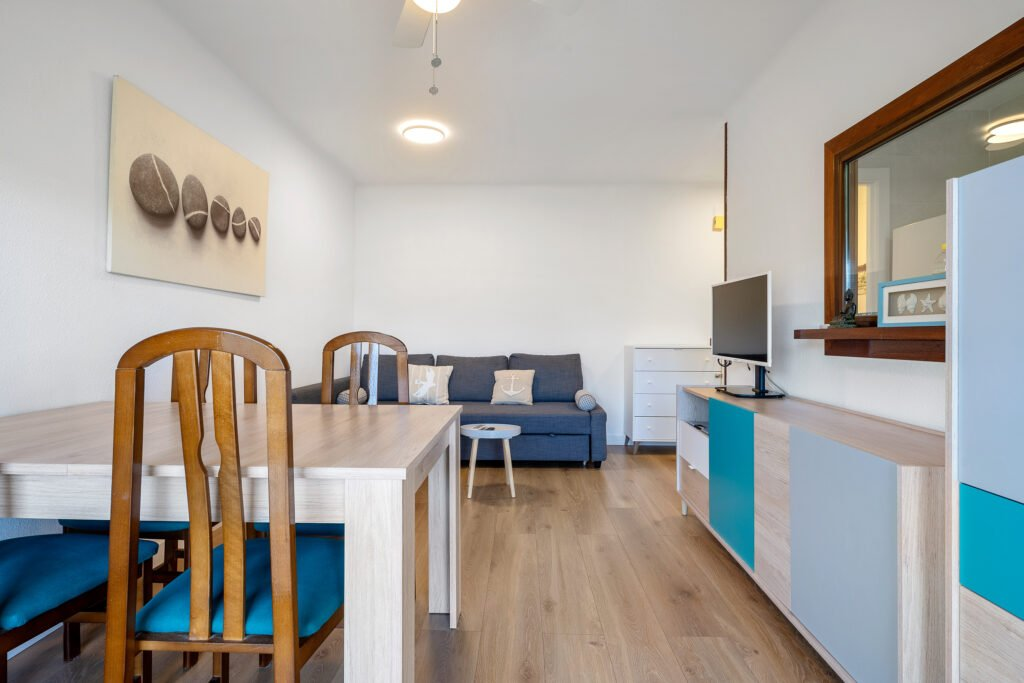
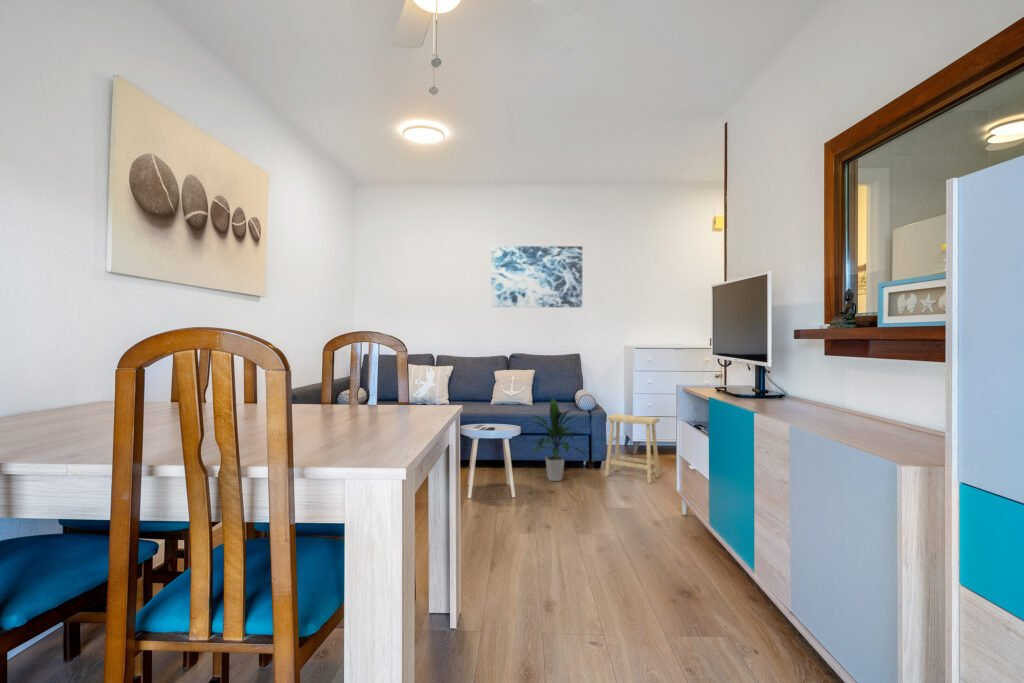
+ indoor plant (558, 439)
+ footstool (629, 457)
+ wall art (536, 276)
